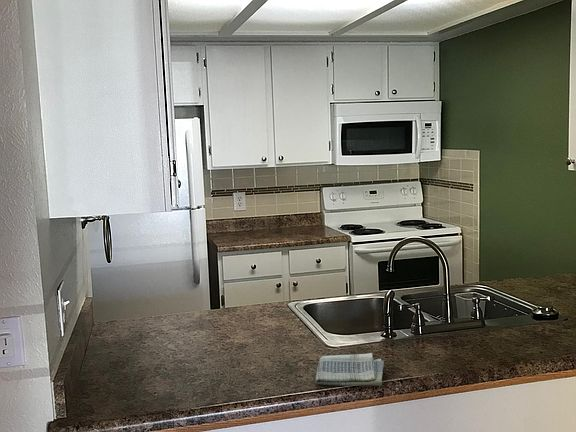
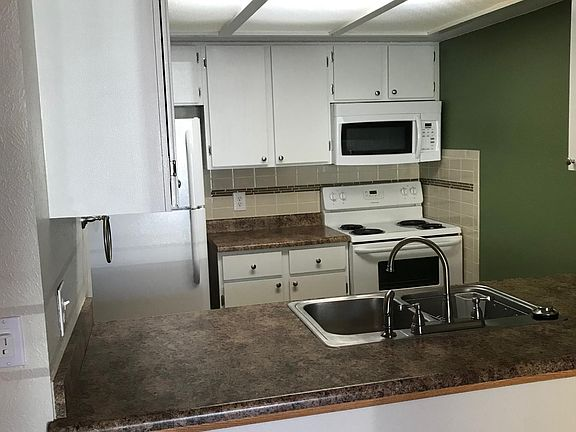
- dish towel (350, 368)
